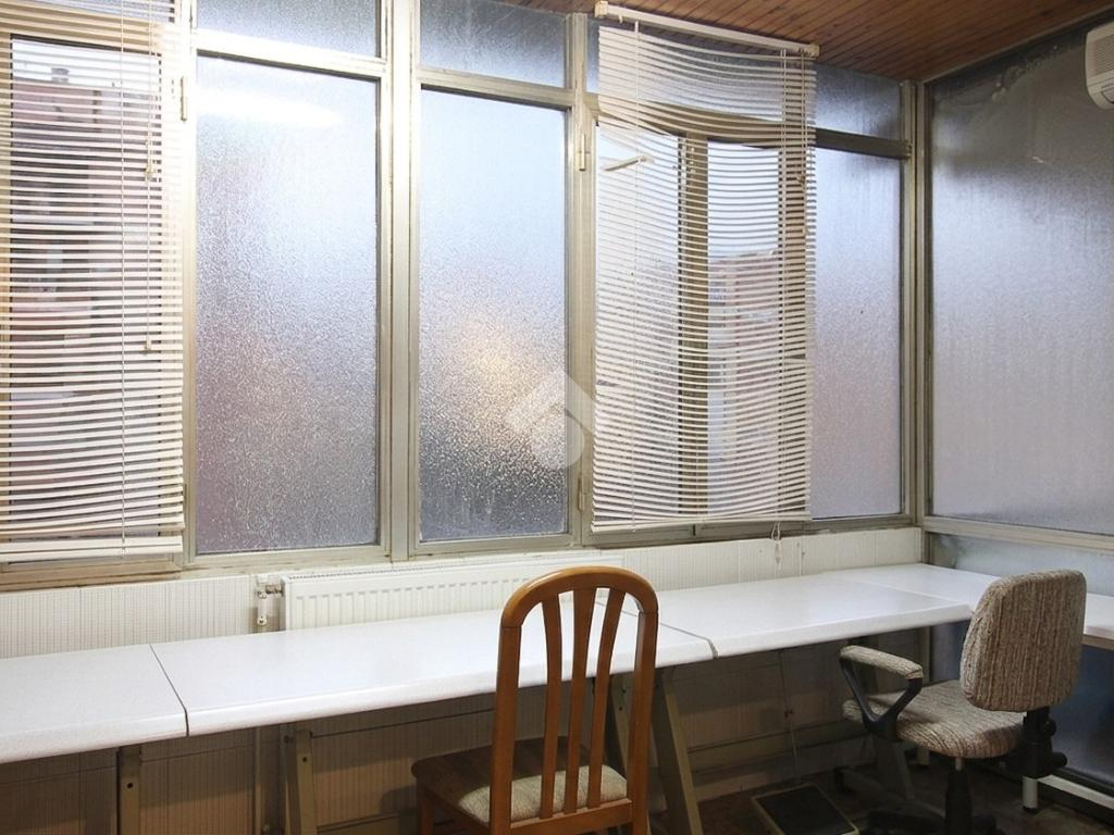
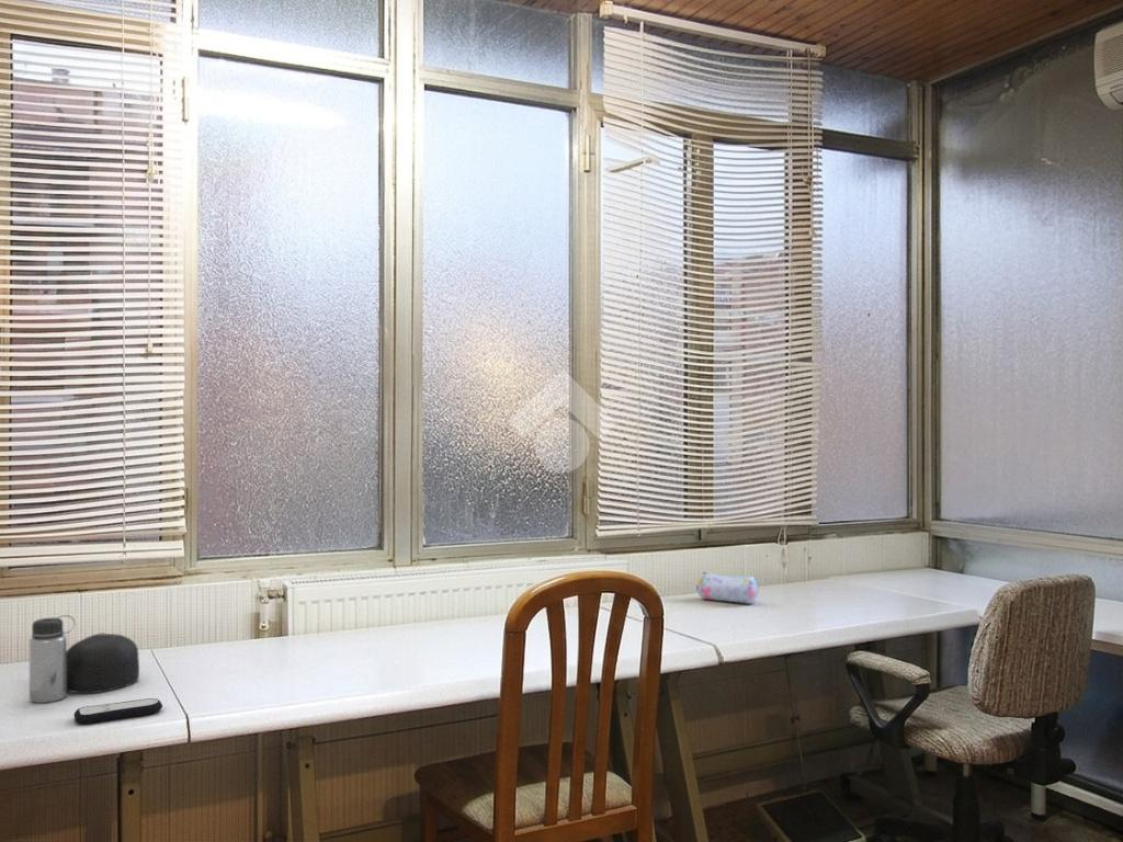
+ pencil case (727, 587)
+ remote control (118, 709)
+ water bottle (88, 645)
